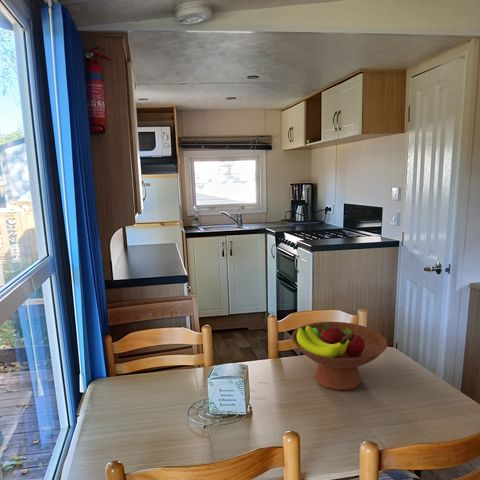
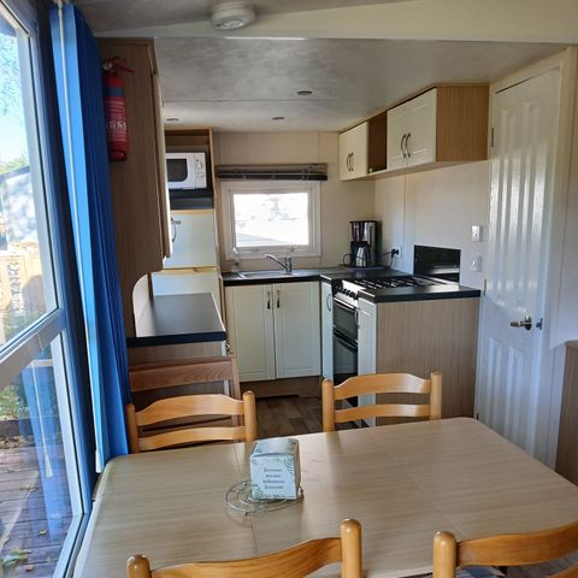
- fruit bowl (338, 351)
